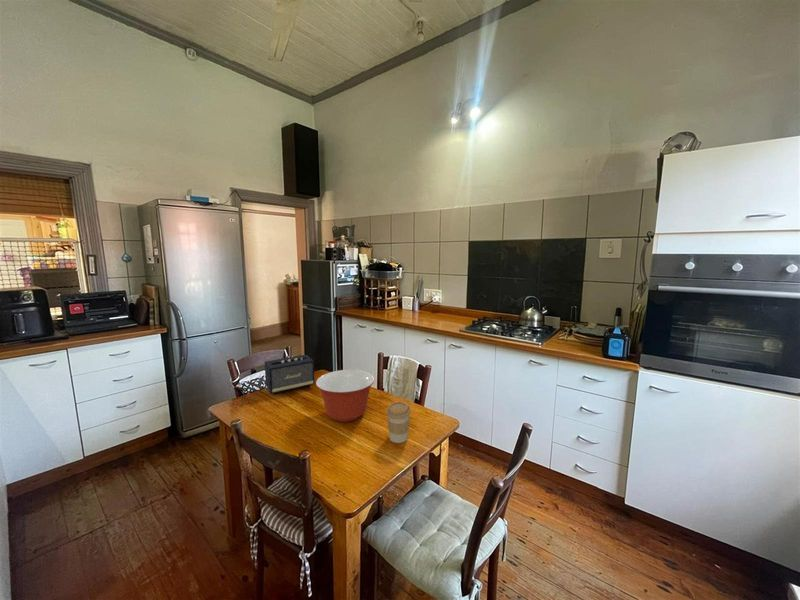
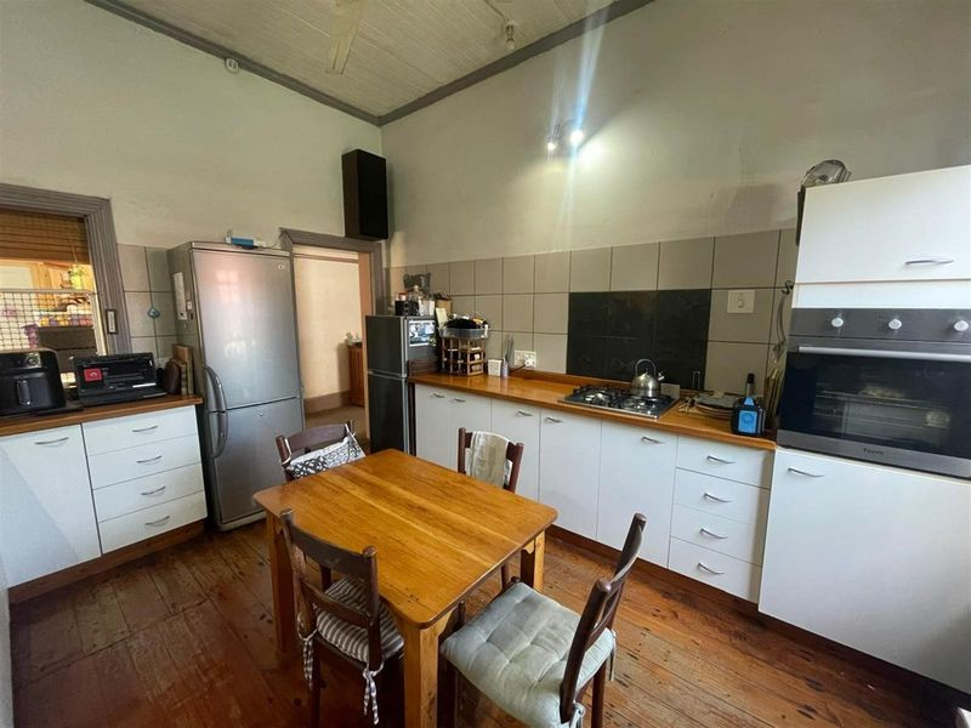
- coffee cup (398, 421)
- speaker (289, 373)
- mixing bowl (346, 397)
